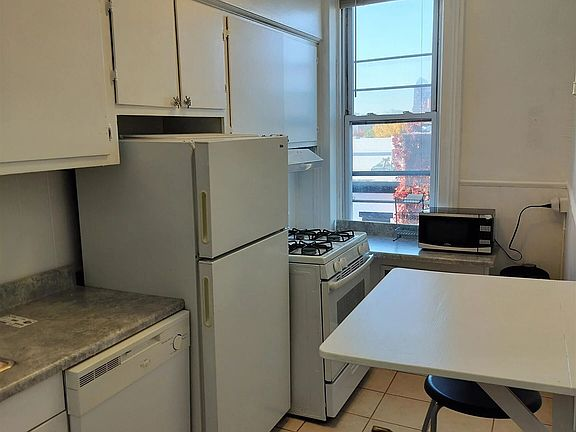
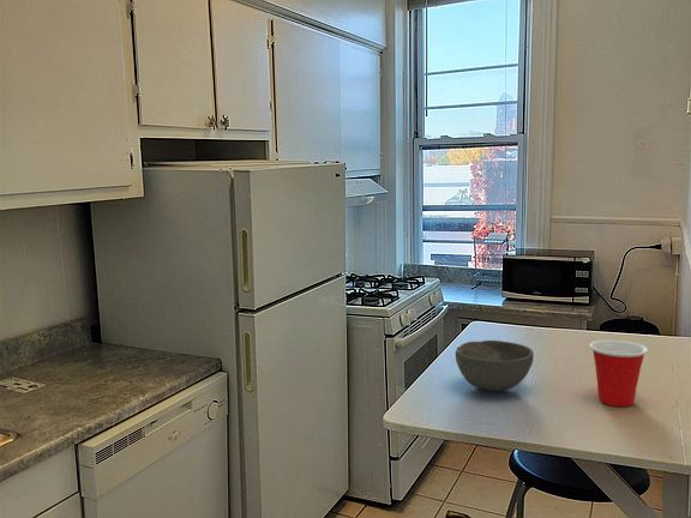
+ bowl (493, 368)
+ cup (617, 373)
